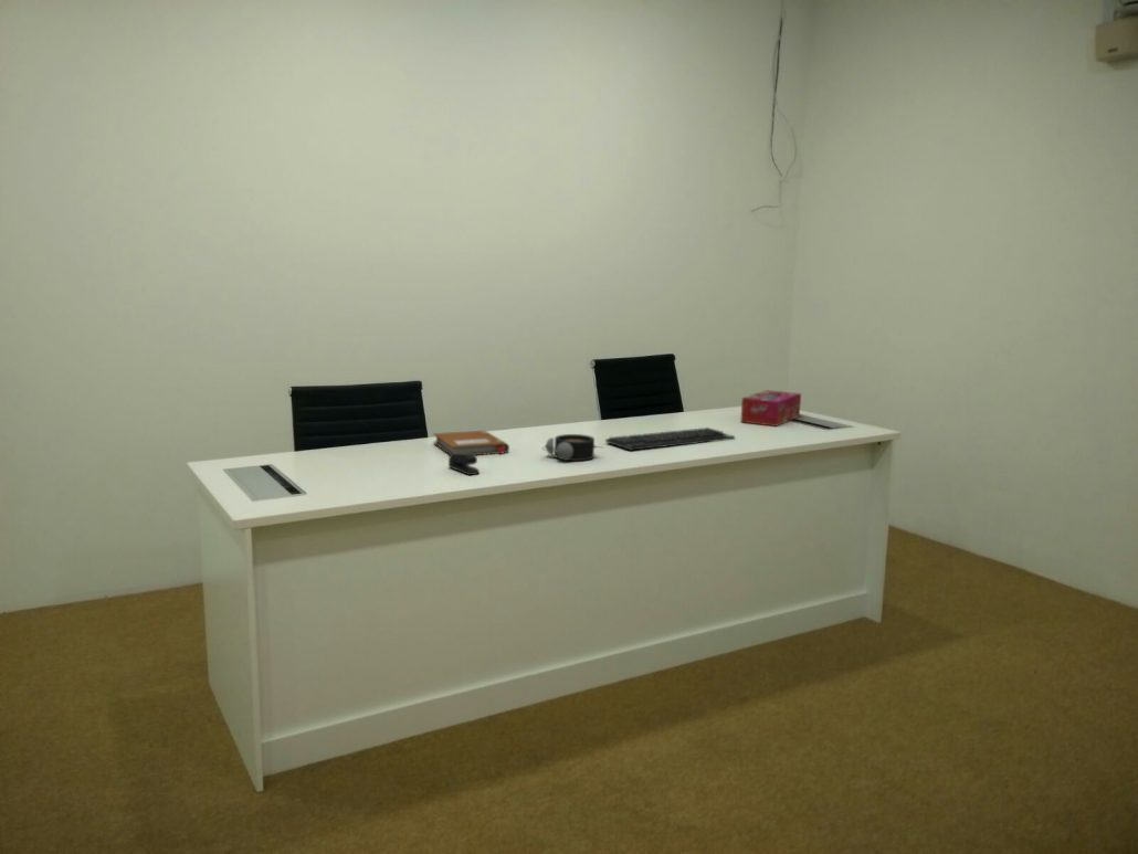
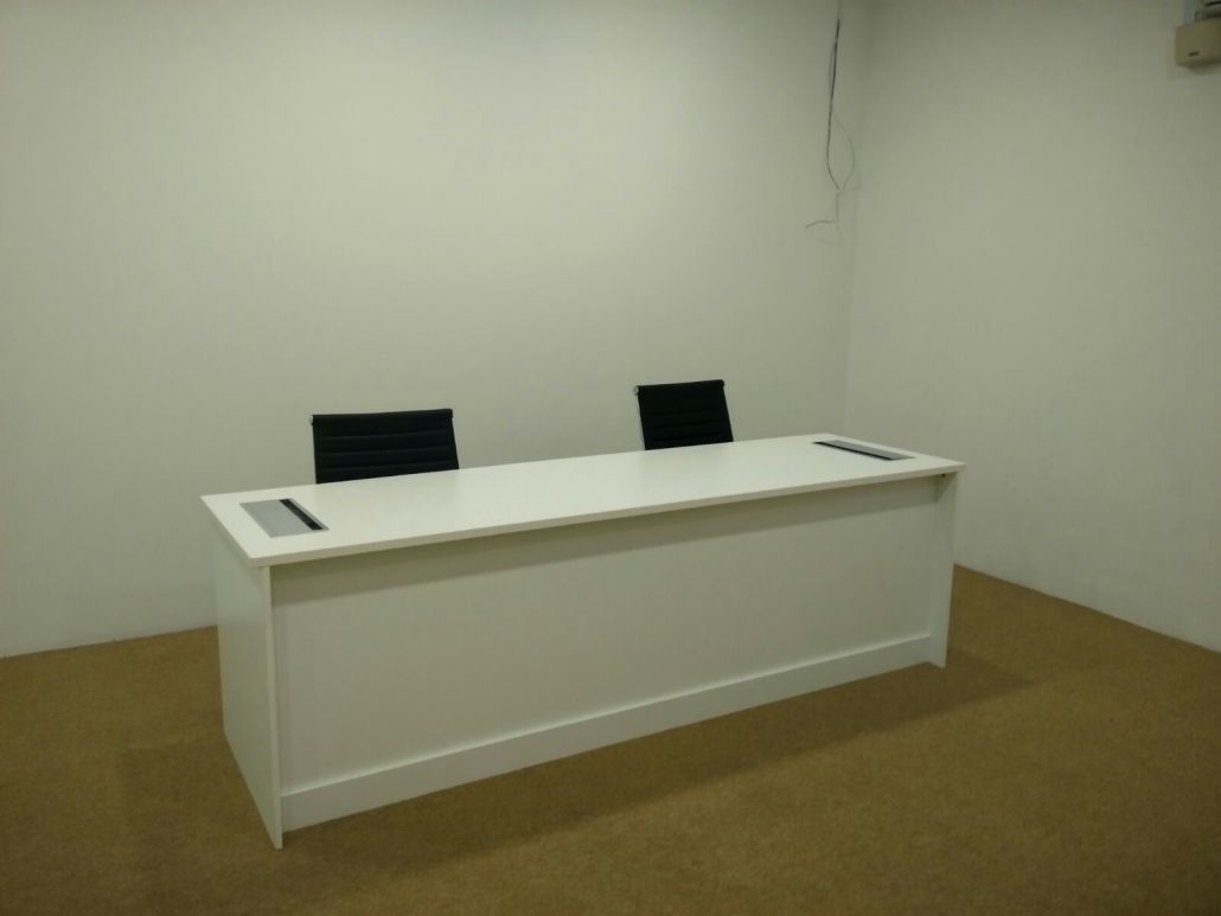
- notebook (471, 443)
- alarm clock (569, 447)
- stapler (463, 461)
- keyboard (671, 437)
- tissue box (771, 407)
